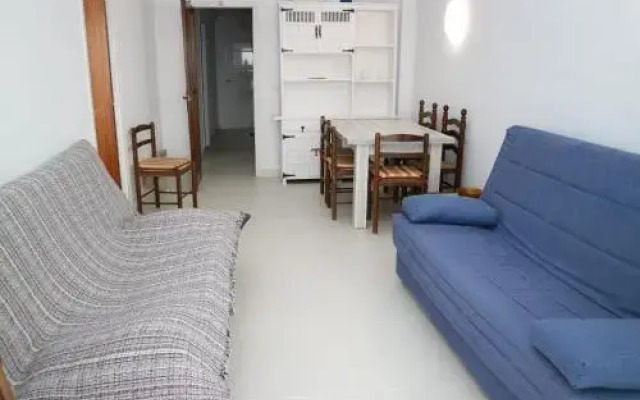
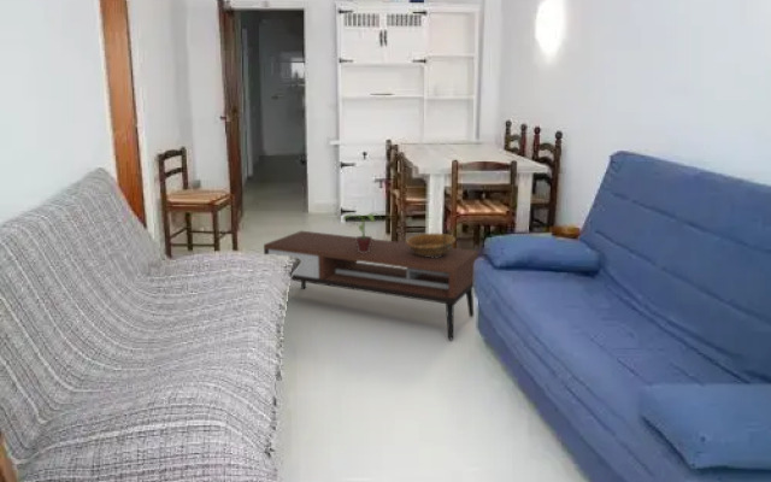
+ decorative bowl (430, 245)
+ potted plant (363, 231)
+ coffee table (369, 280)
